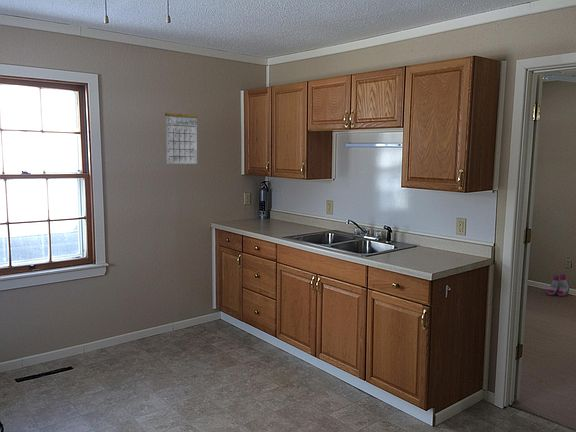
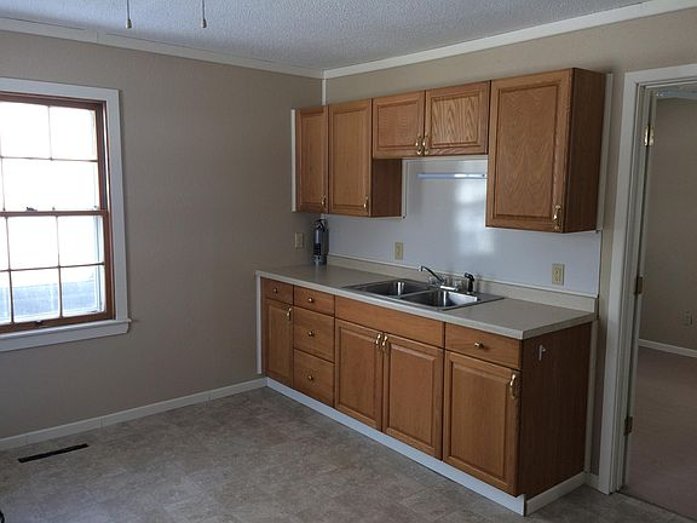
- calendar (181, 133)
- boots (558, 284)
